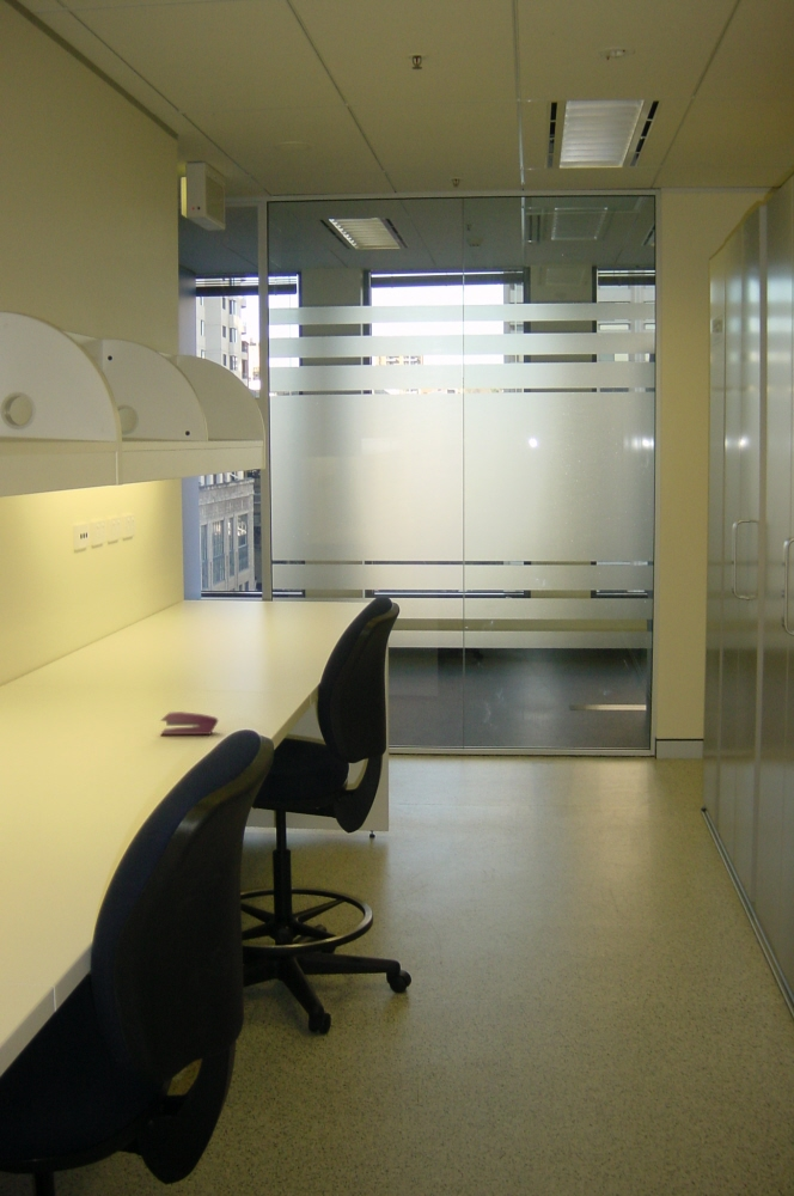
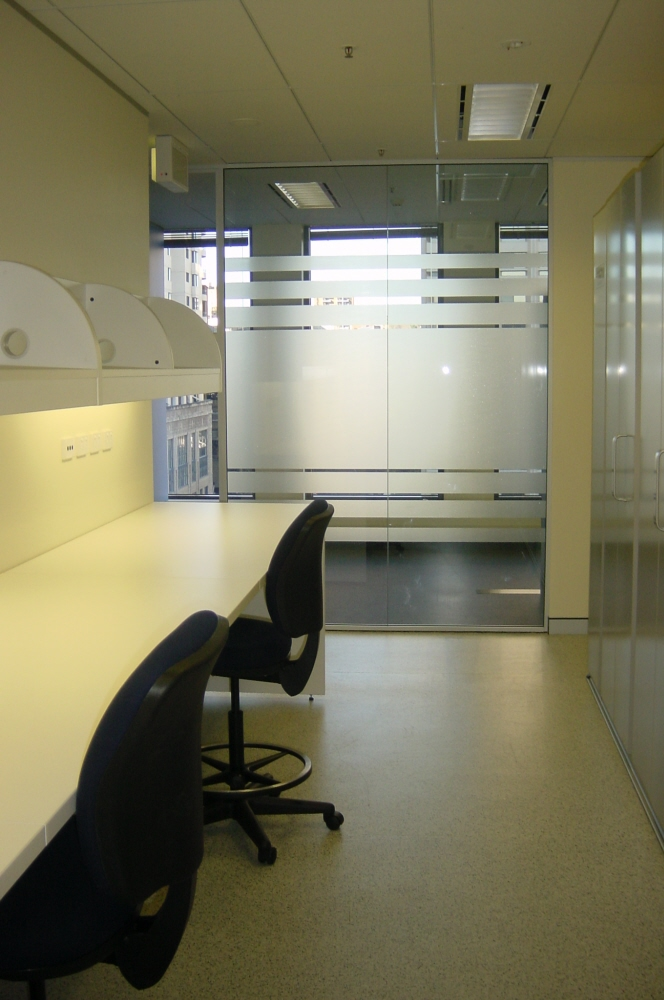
- stapler (189, 722)
